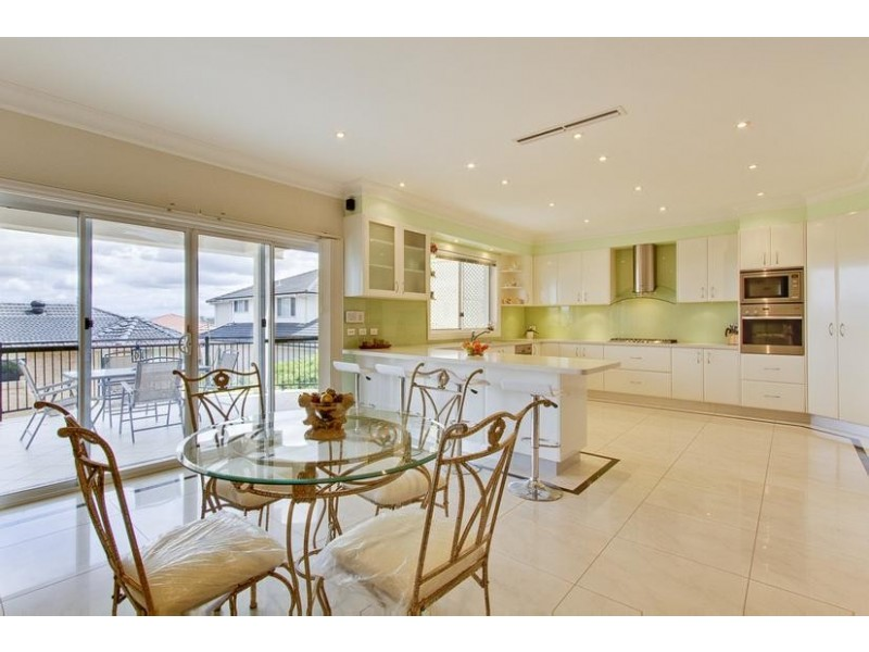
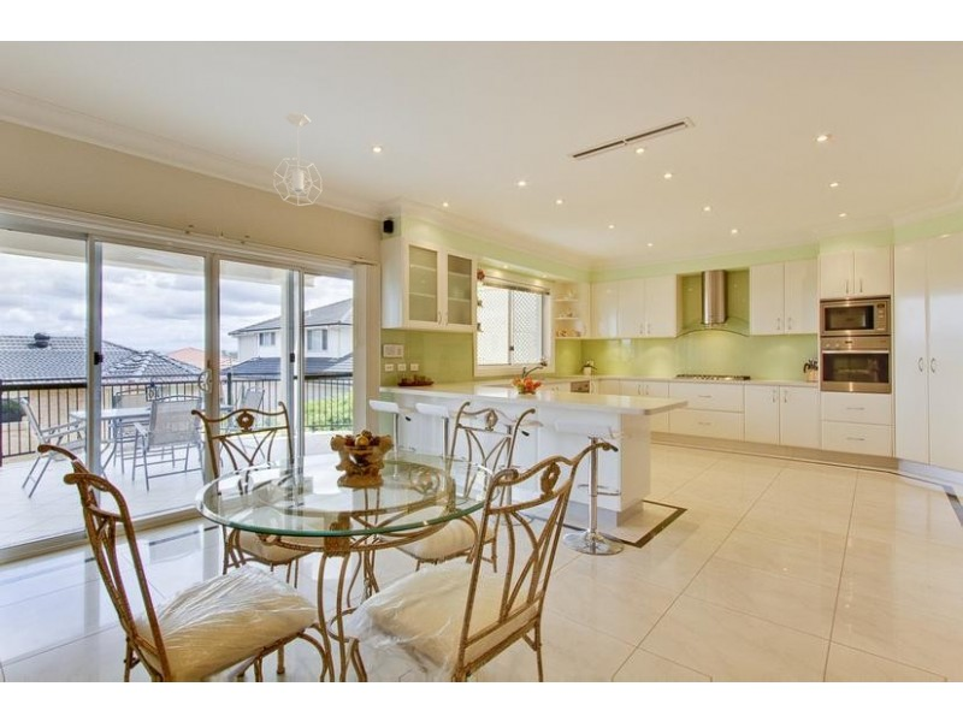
+ pendant light (297, 161)
